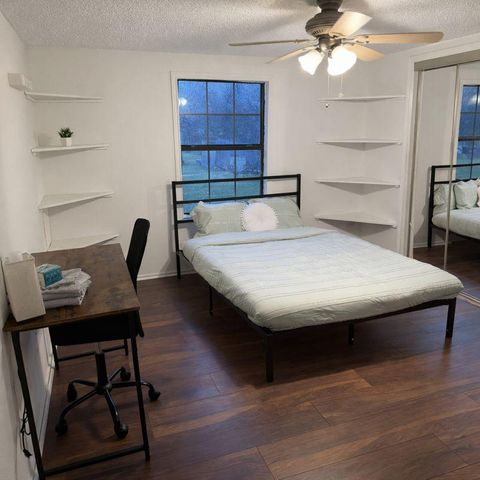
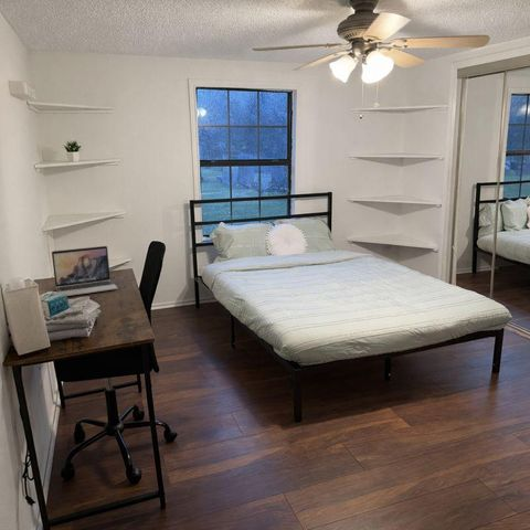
+ laptop (84, 269)
